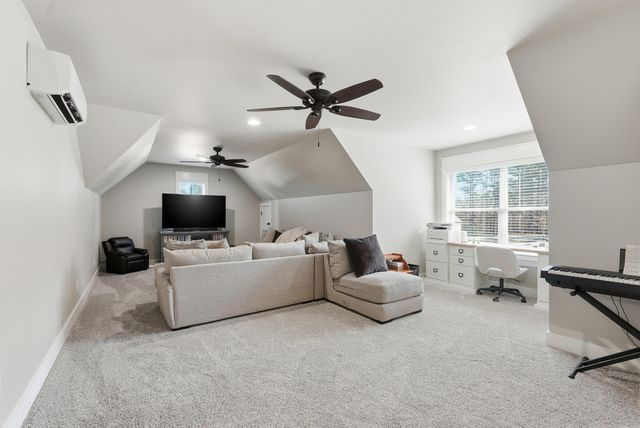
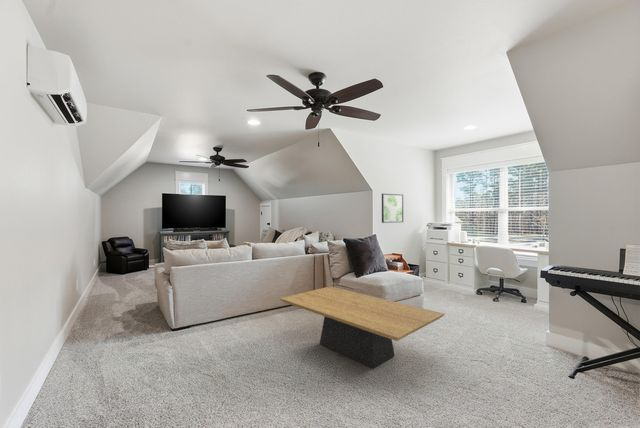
+ coffee table (355, 327)
+ wall art (392, 208)
